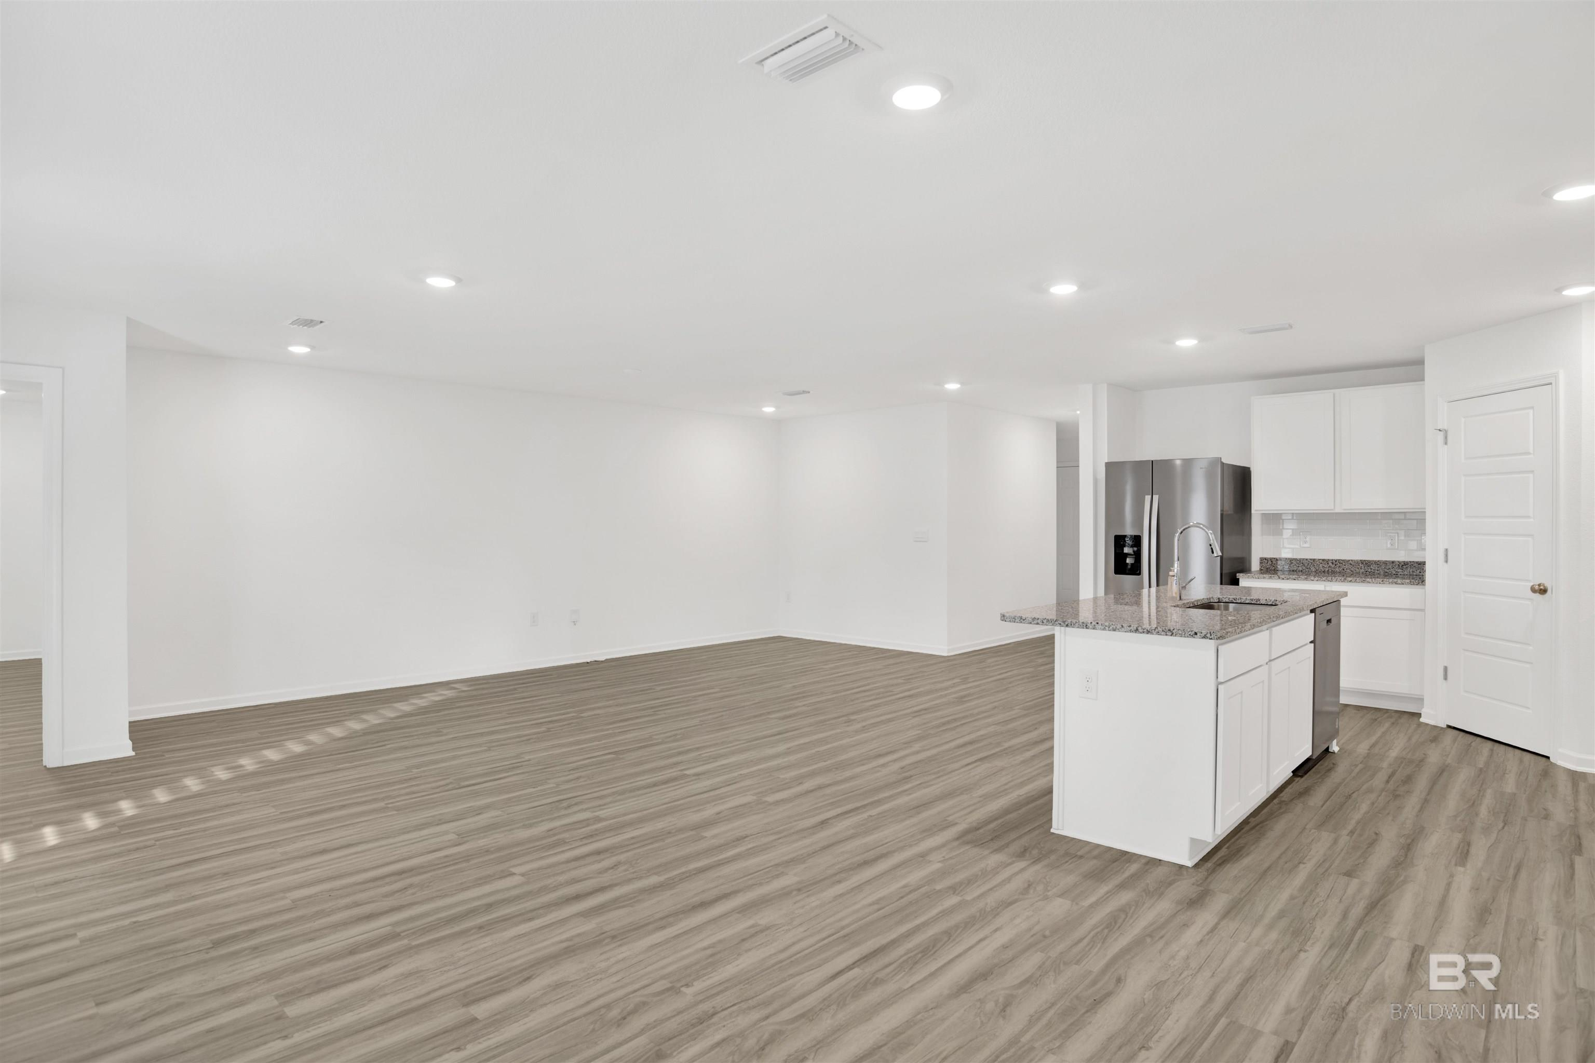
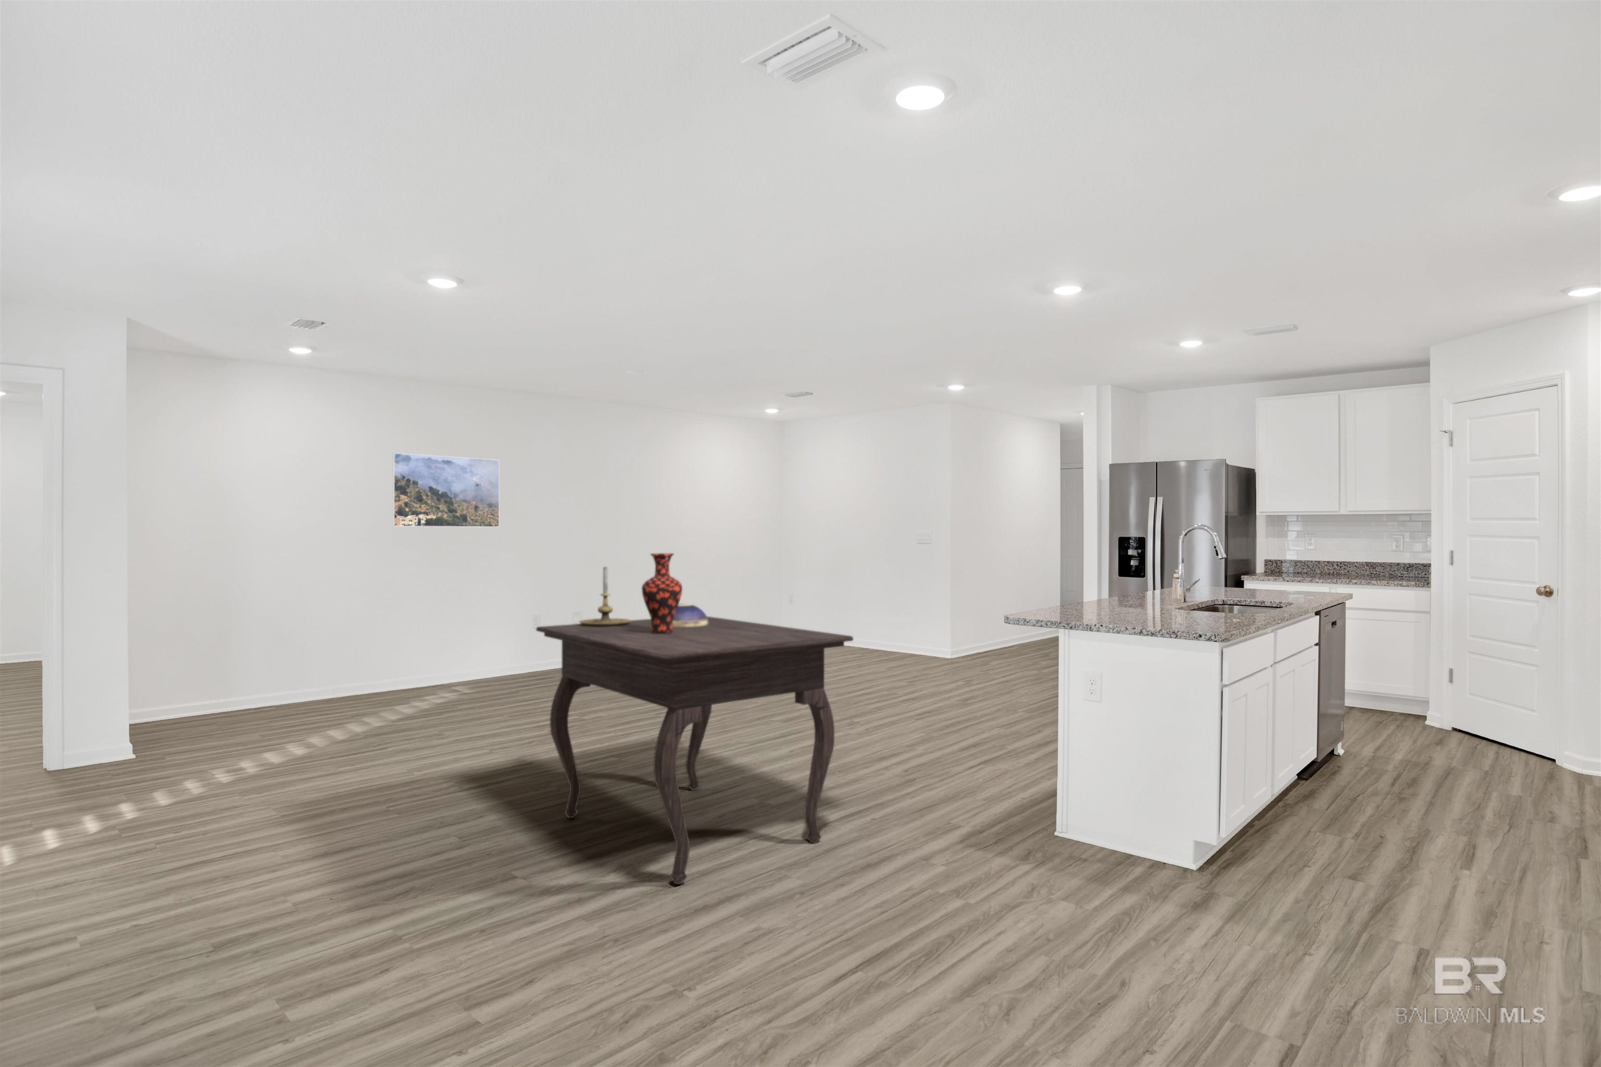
+ candle holder (605, 594)
+ decorative bowl (683, 613)
+ dining table (685, 728)
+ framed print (448, 492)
+ vase (662, 592)
